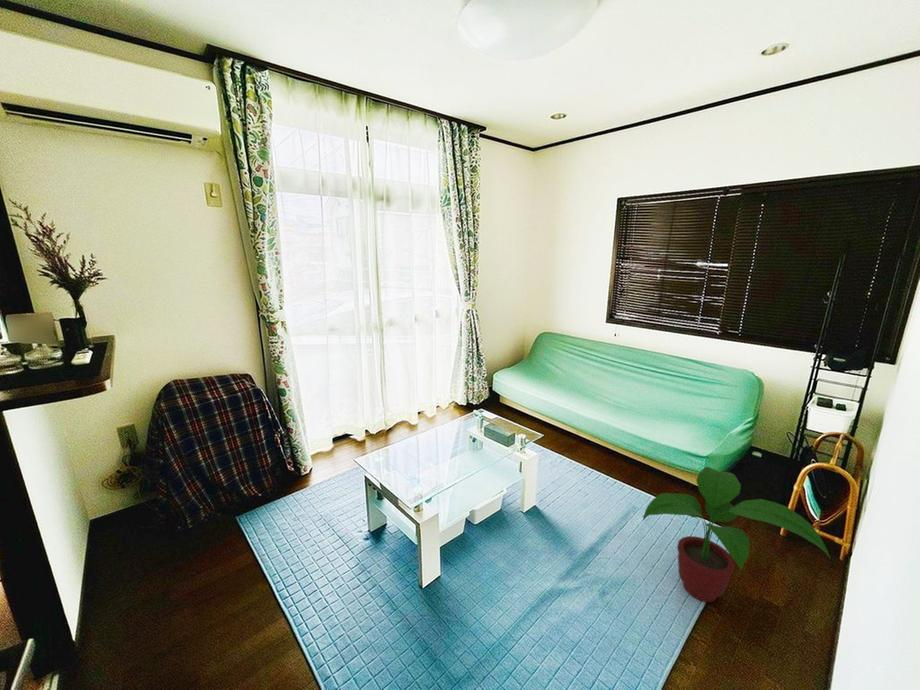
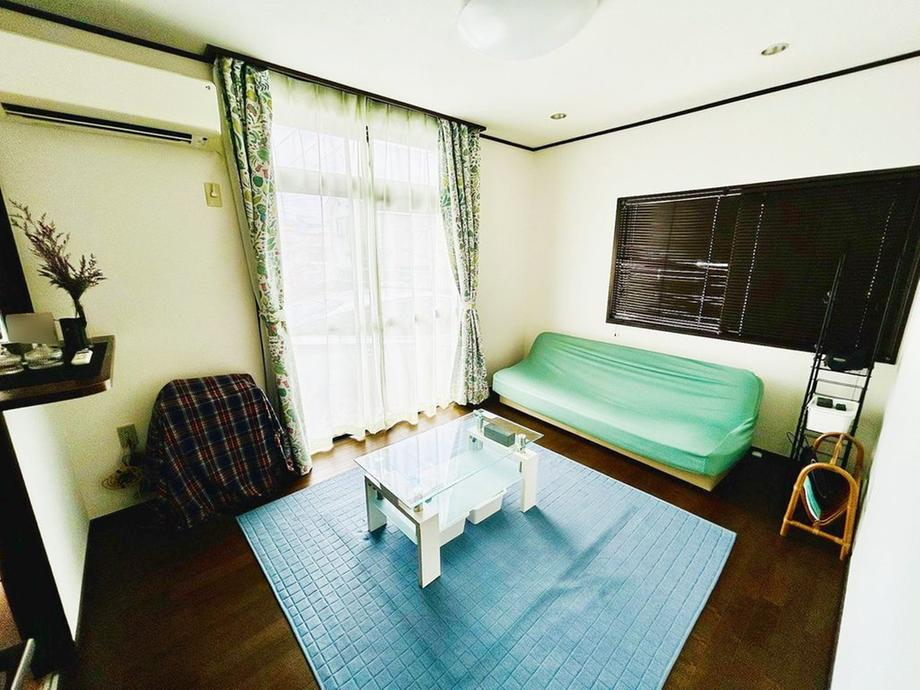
- potted plant (733, 544)
